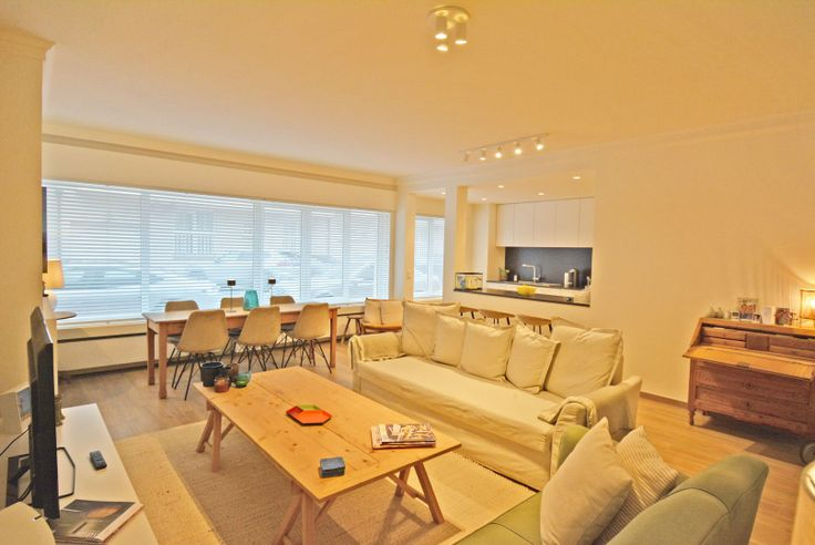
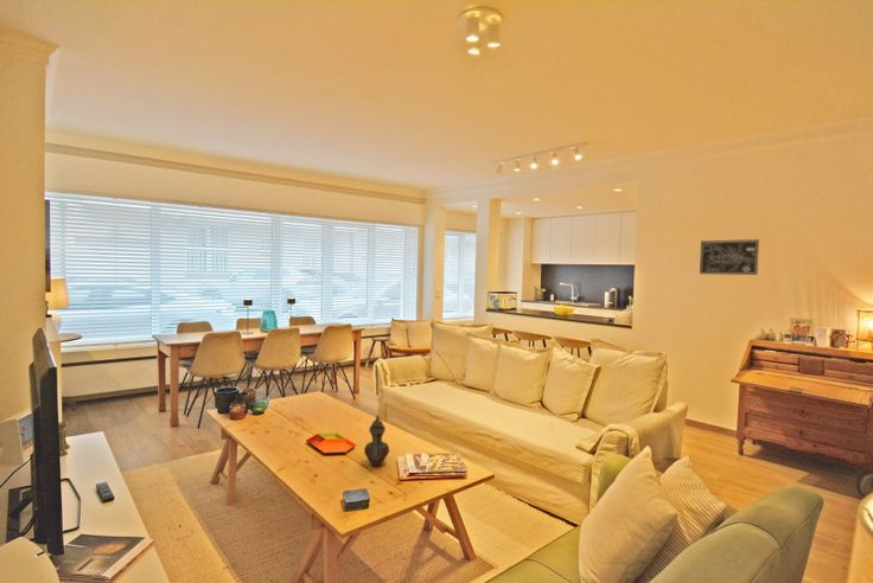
+ wall art (727, 257)
+ teapot (376, 438)
